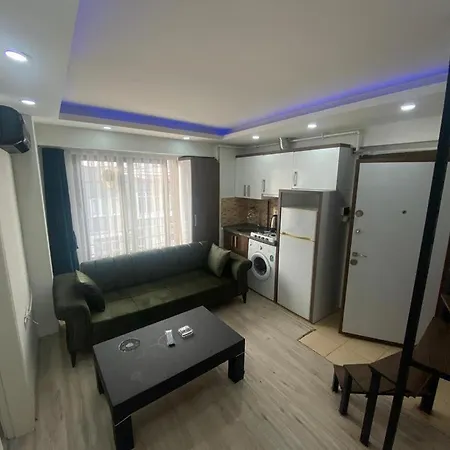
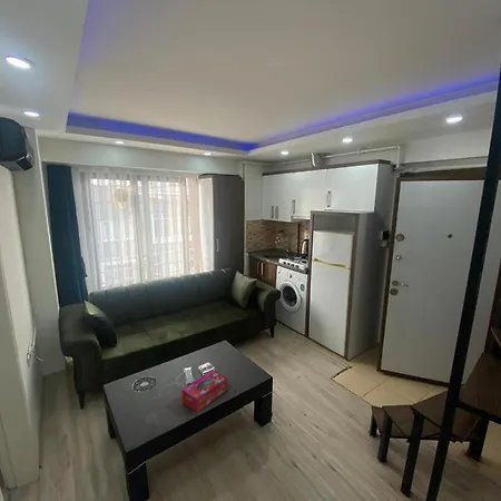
+ tissue box (205, 389)
